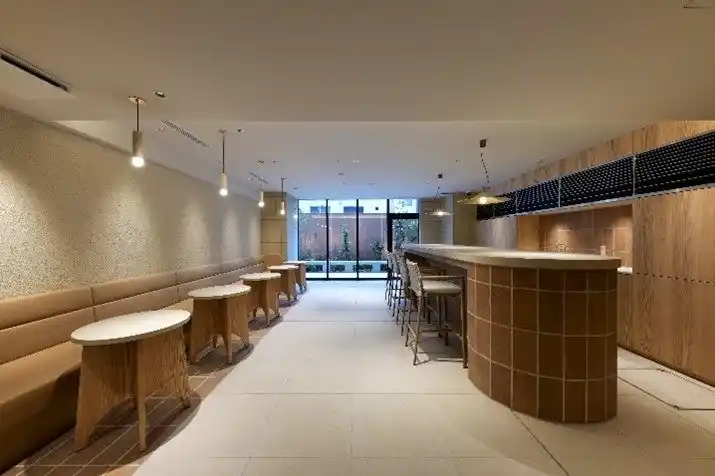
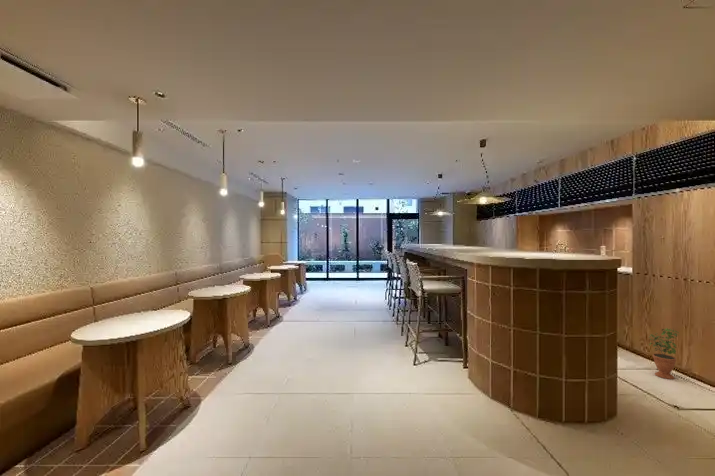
+ potted plant (664, 350)
